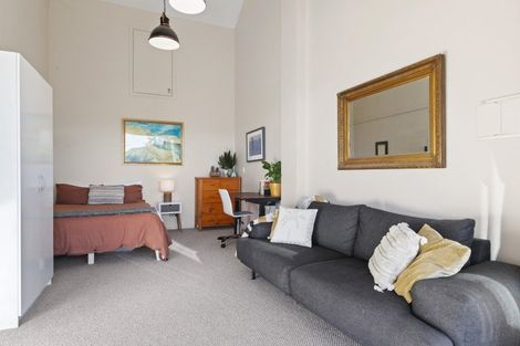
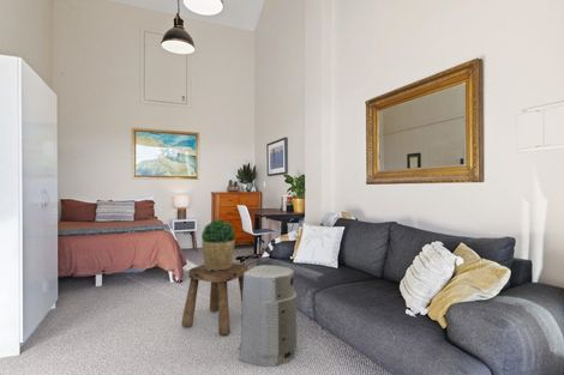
+ air purifier (269, 312)
+ stool (218, 294)
+ potted plant (217, 243)
